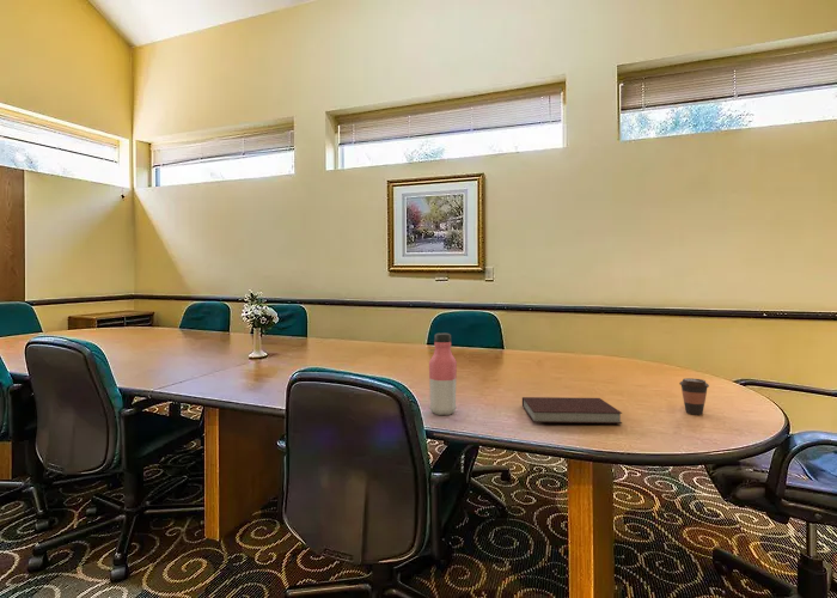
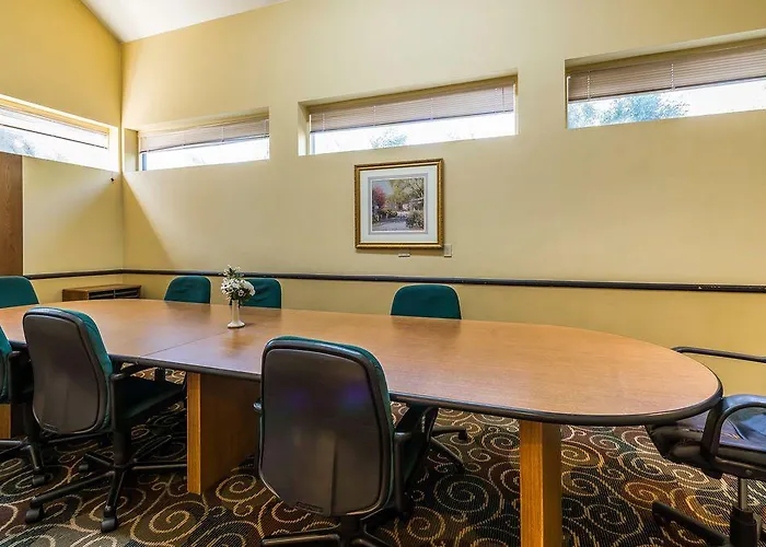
- water bottle (442, 372)
- notebook (568, 409)
- coffee cup (694, 396)
